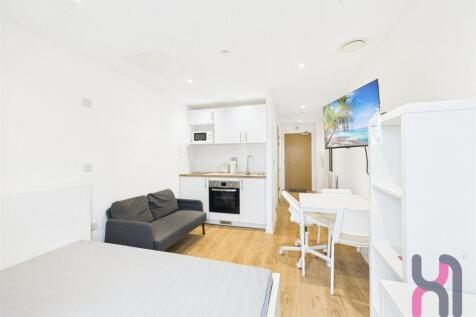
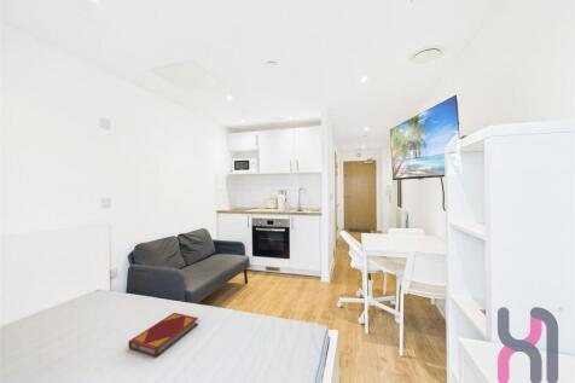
+ hardback book (165, 331)
